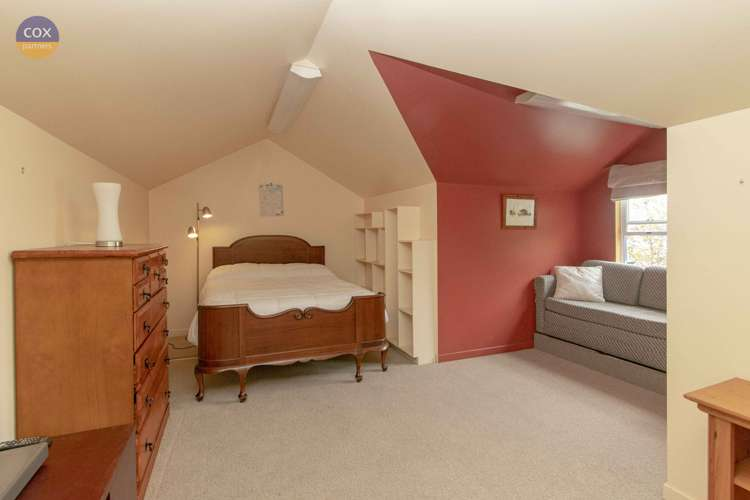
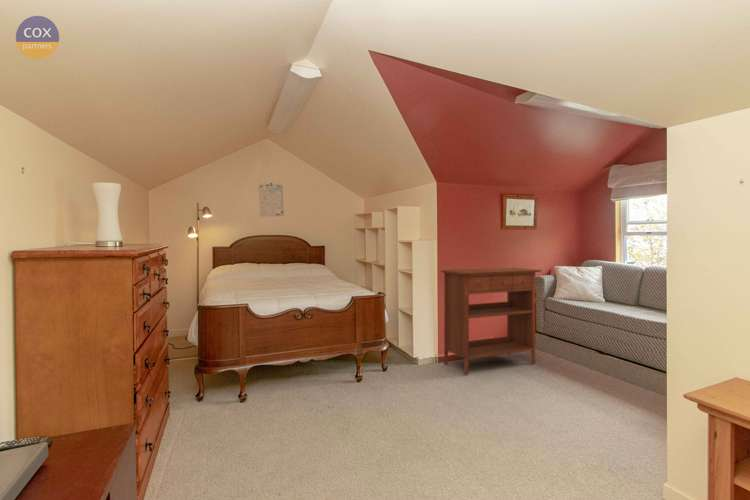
+ console table (491, 316)
